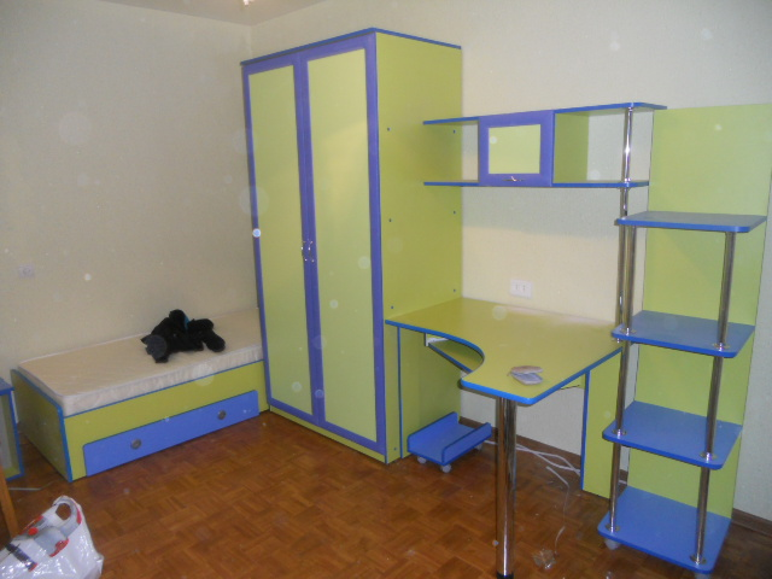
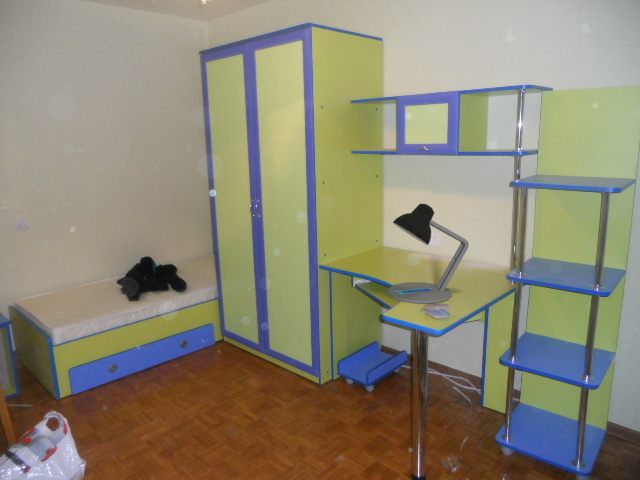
+ desk lamp (427, 244)
